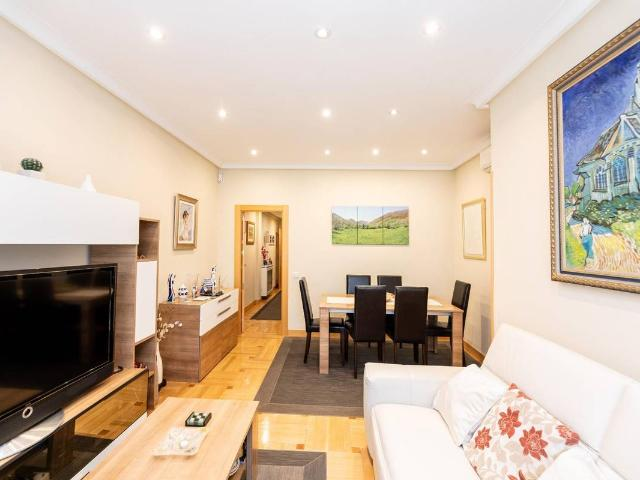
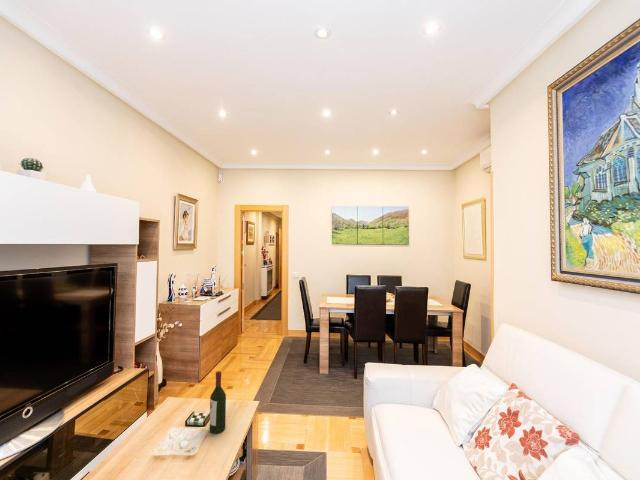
+ wine bottle (218, 400)
